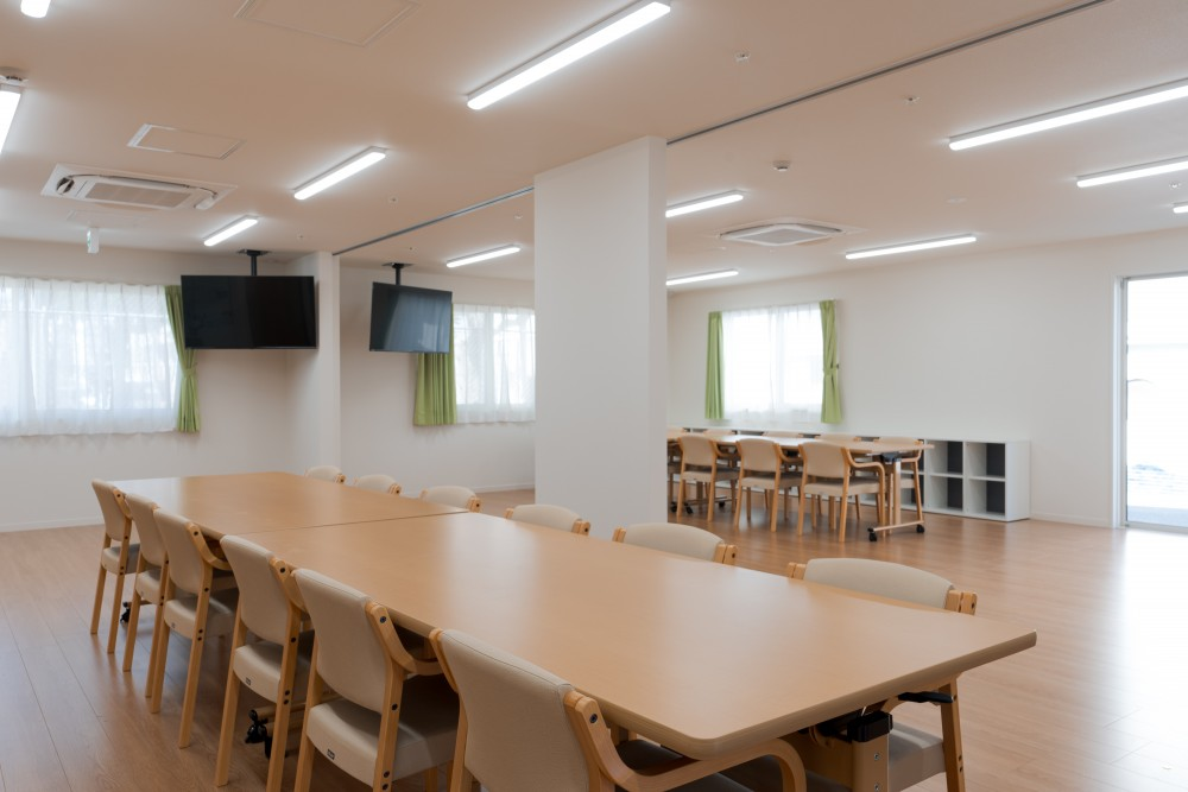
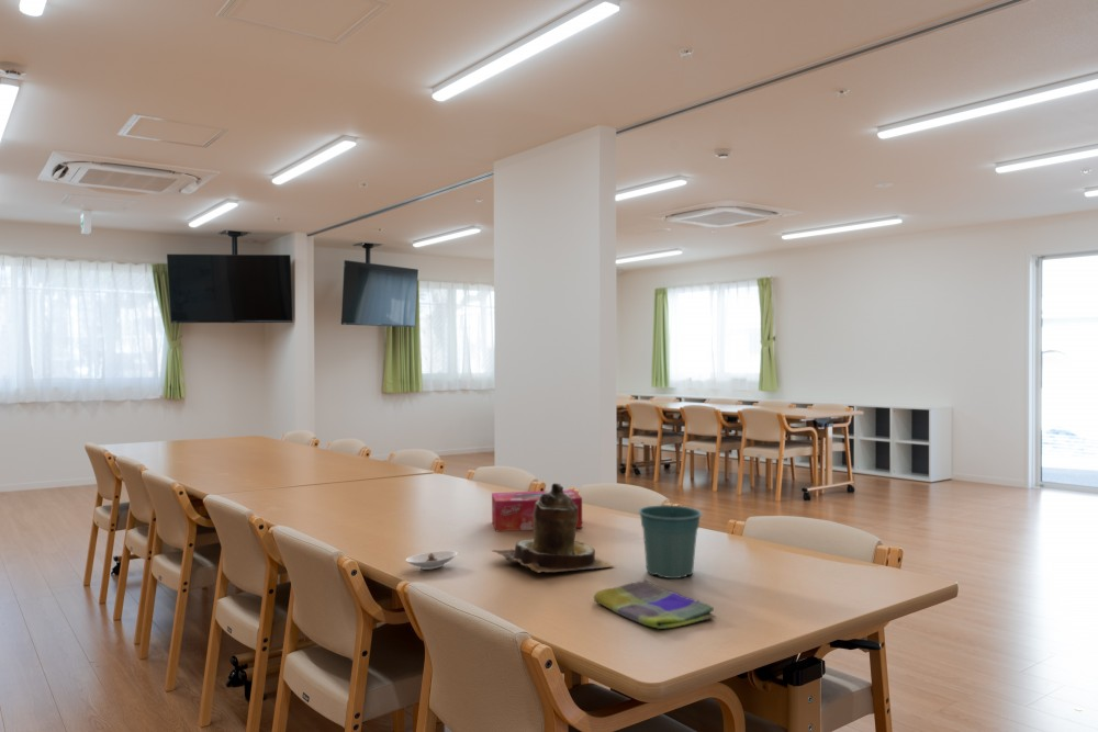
+ teapot (551, 523)
+ tissue box (534, 509)
+ saucer (432, 560)
+ flower pot (670, 541)
+ dish towel (651, 603)
